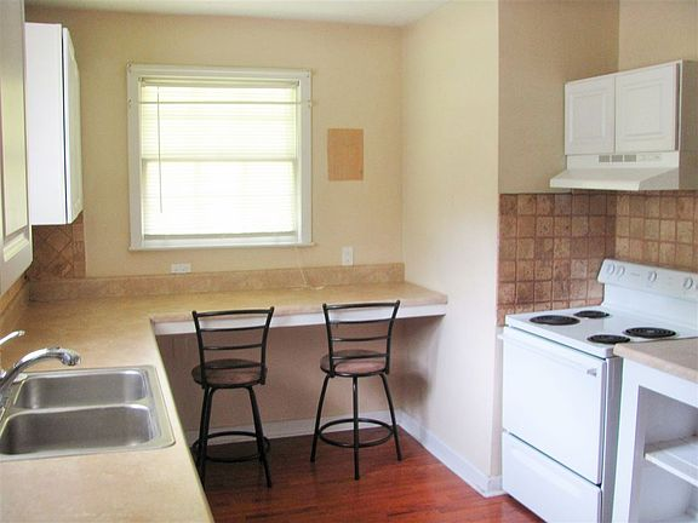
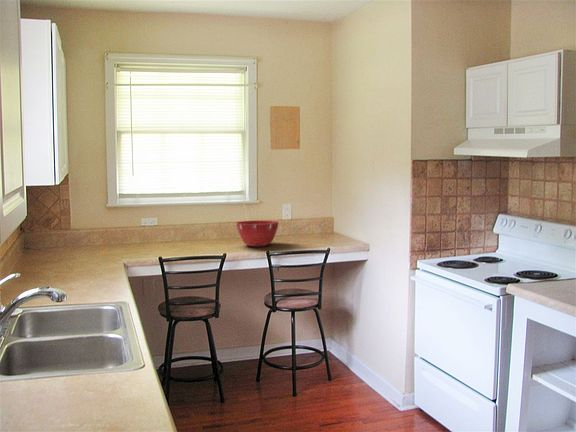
+ mixing bowl (257, 233)
